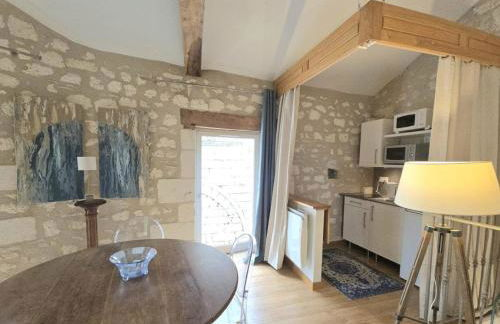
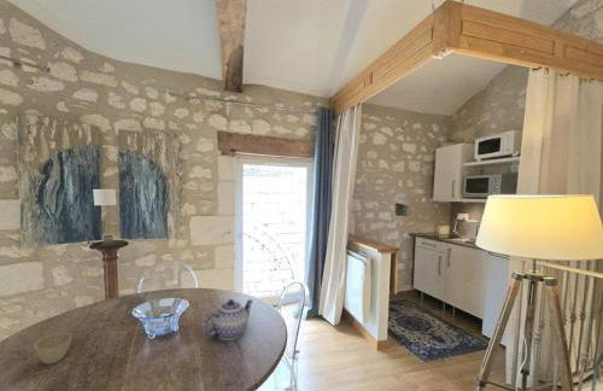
+ flower pot (53, 350)
+ teapot (229, 316)
